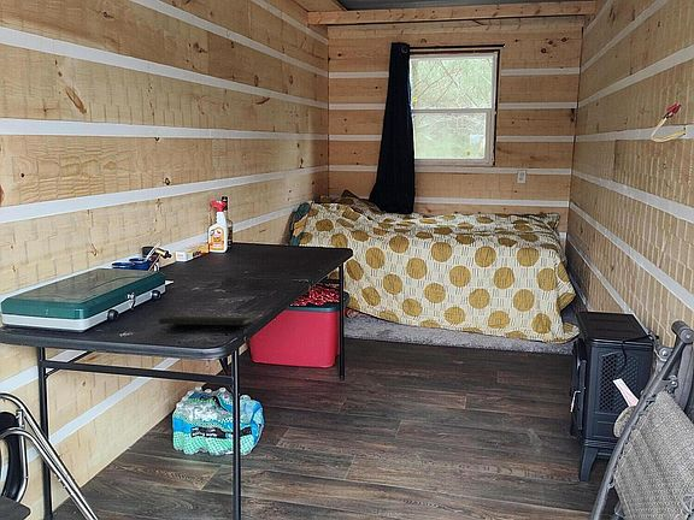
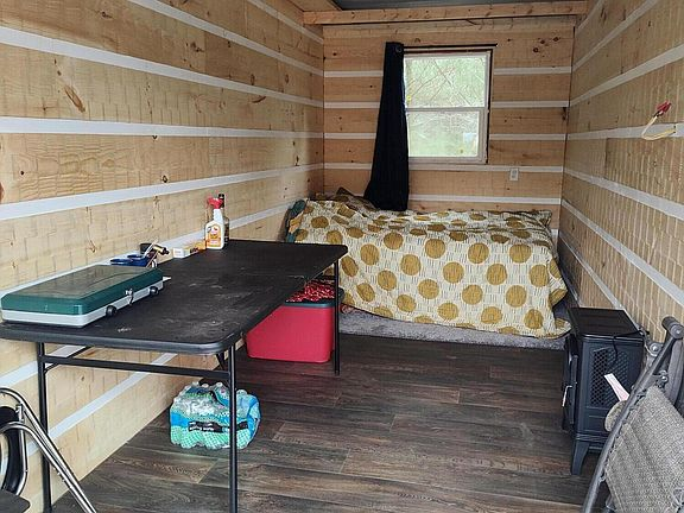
- notepad (207, 320)
